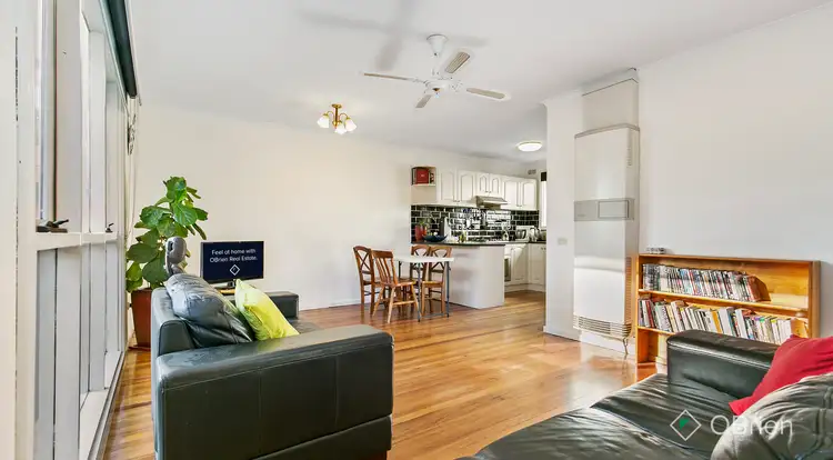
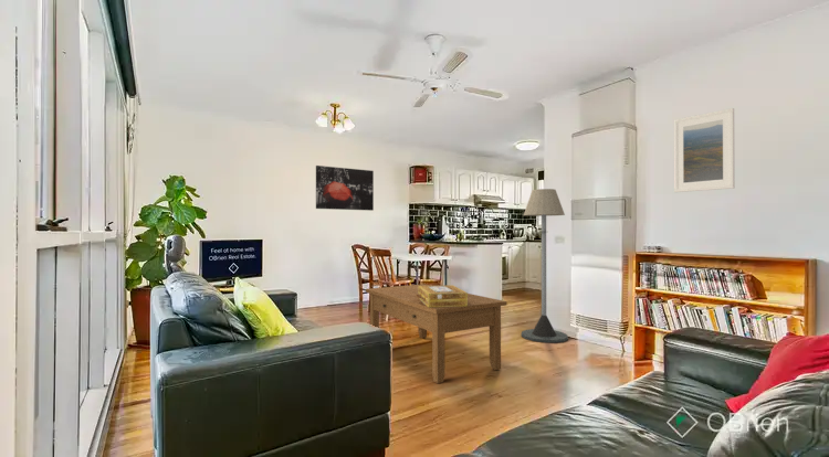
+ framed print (702, 152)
+ floor lamp (544, 263)
+ coffee table (429, 325)
+ decorative box (438, 295)
+ wall art (345, 189)
